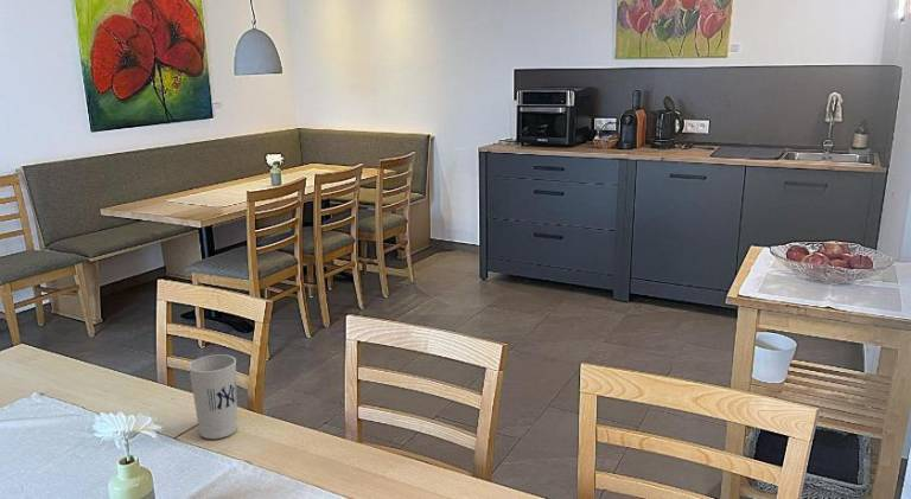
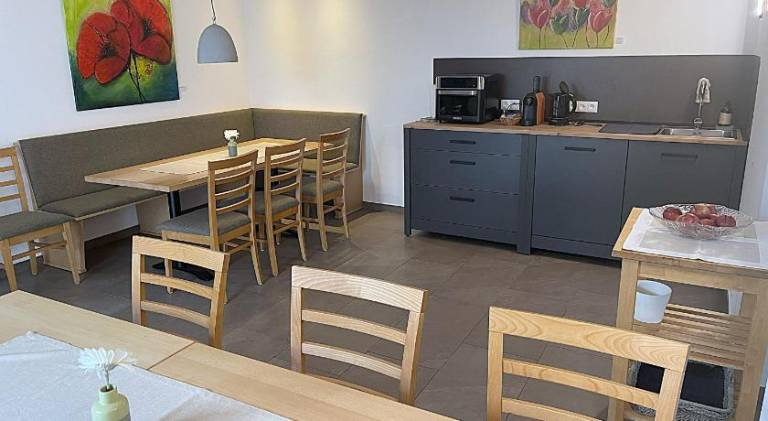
- cup (215, 397)
